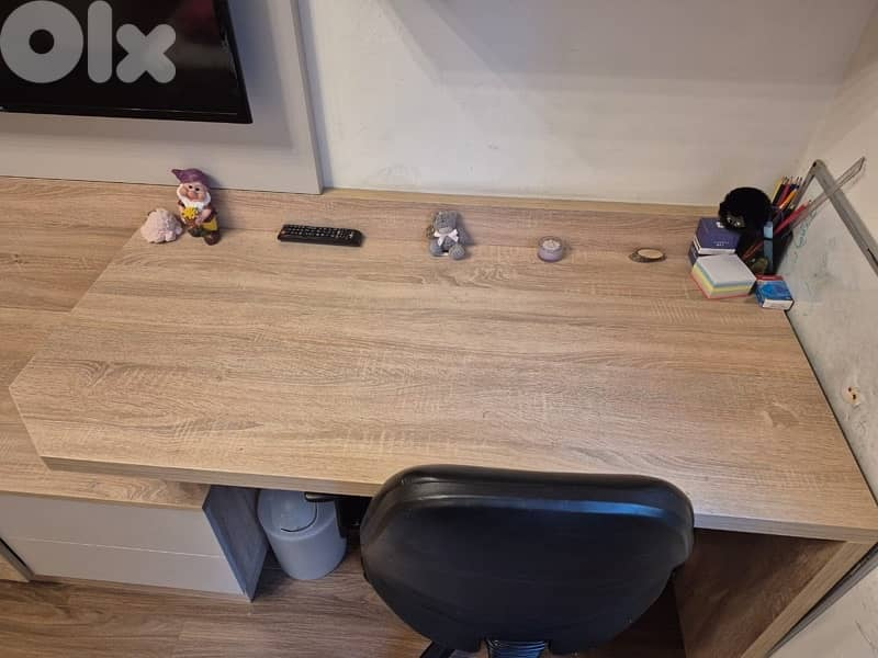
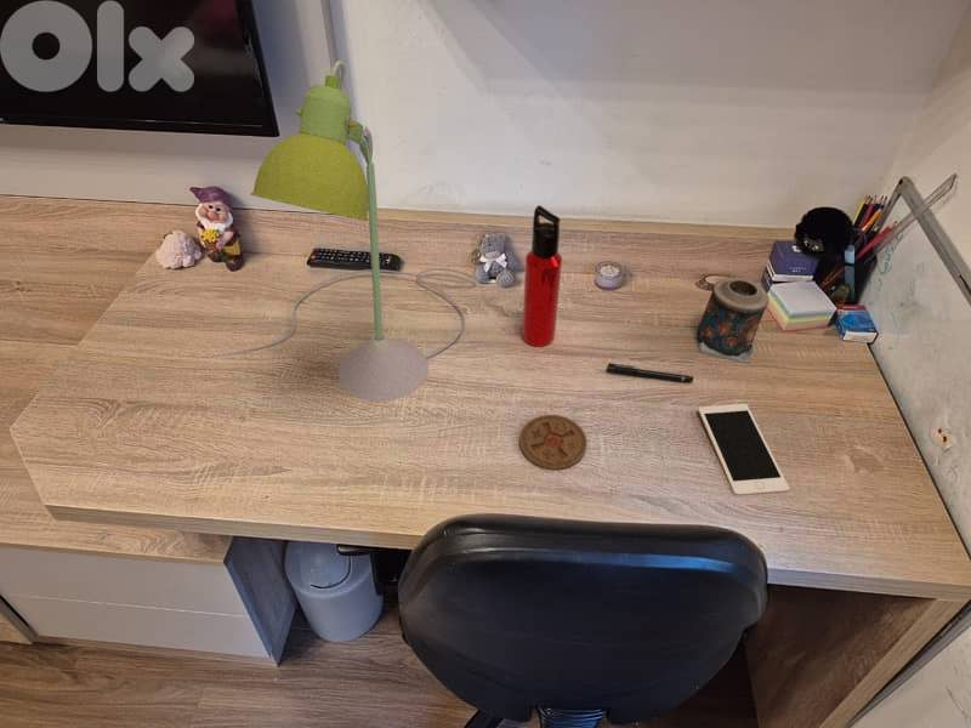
+ candle (736, 319)
+ water bottle (541, 278)
+ cell phone (740, 447)
+ desk lamp (318, 210)
+ coaster (552, 440)
+ pen (649, 372)
